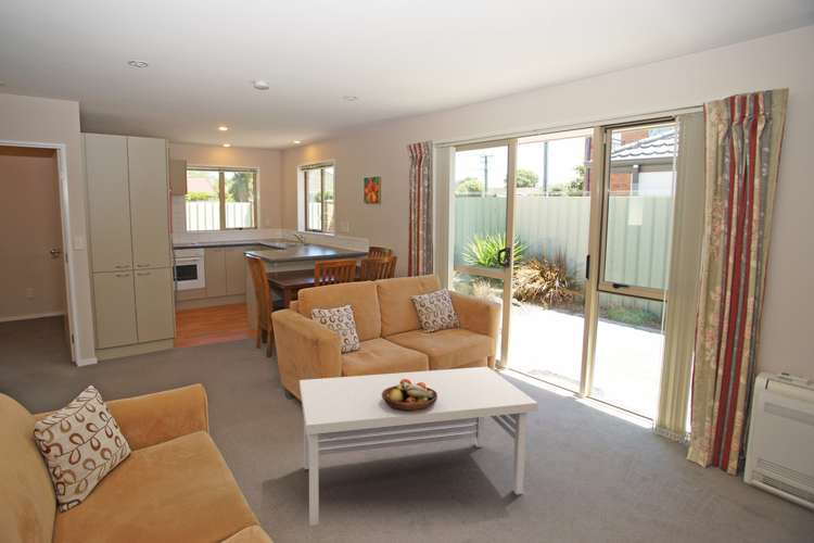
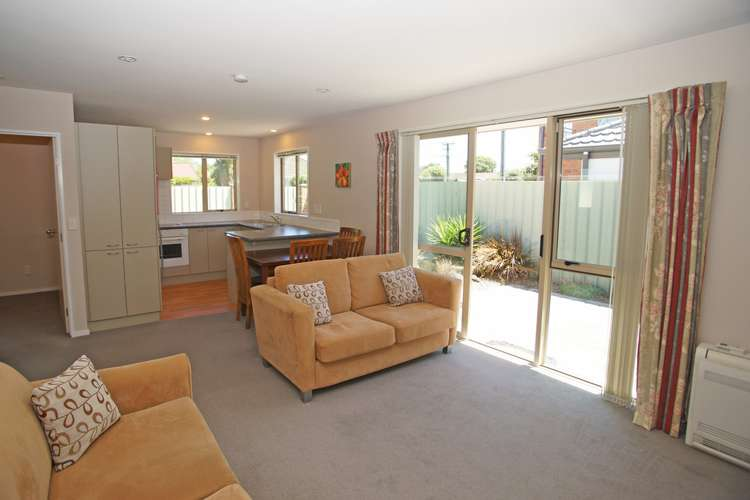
- coffee table (411, 435)
- fruit bowl (410, 391)
